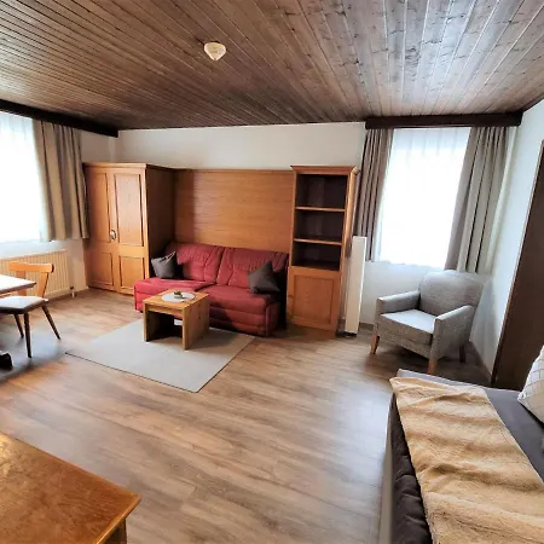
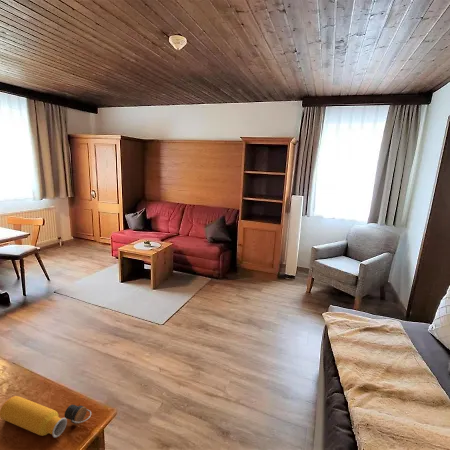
+ water bottle (47, 412)
